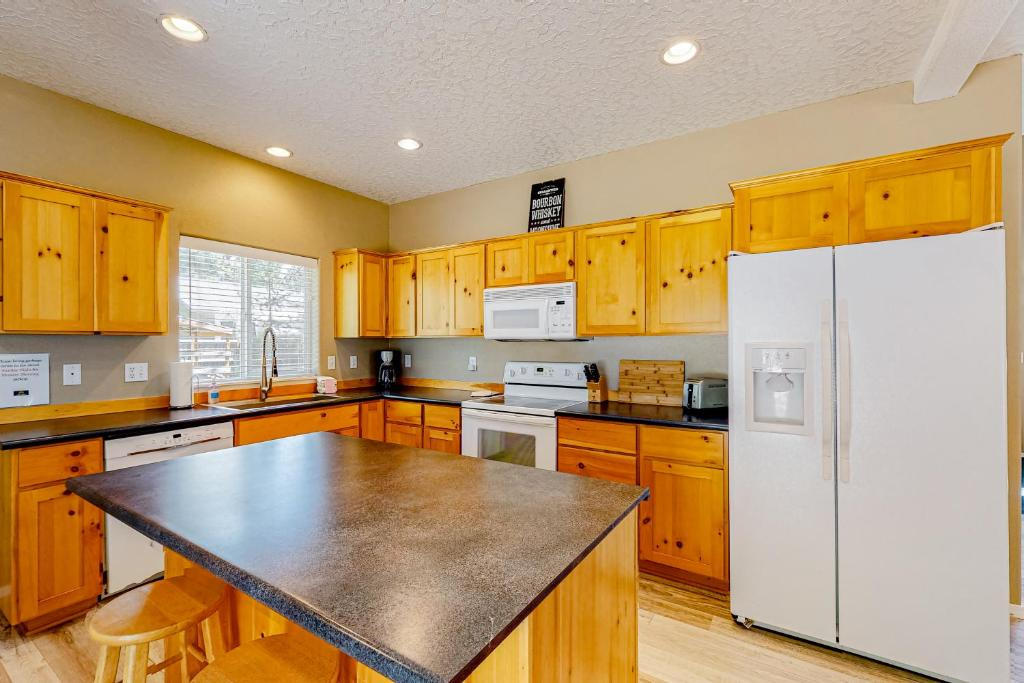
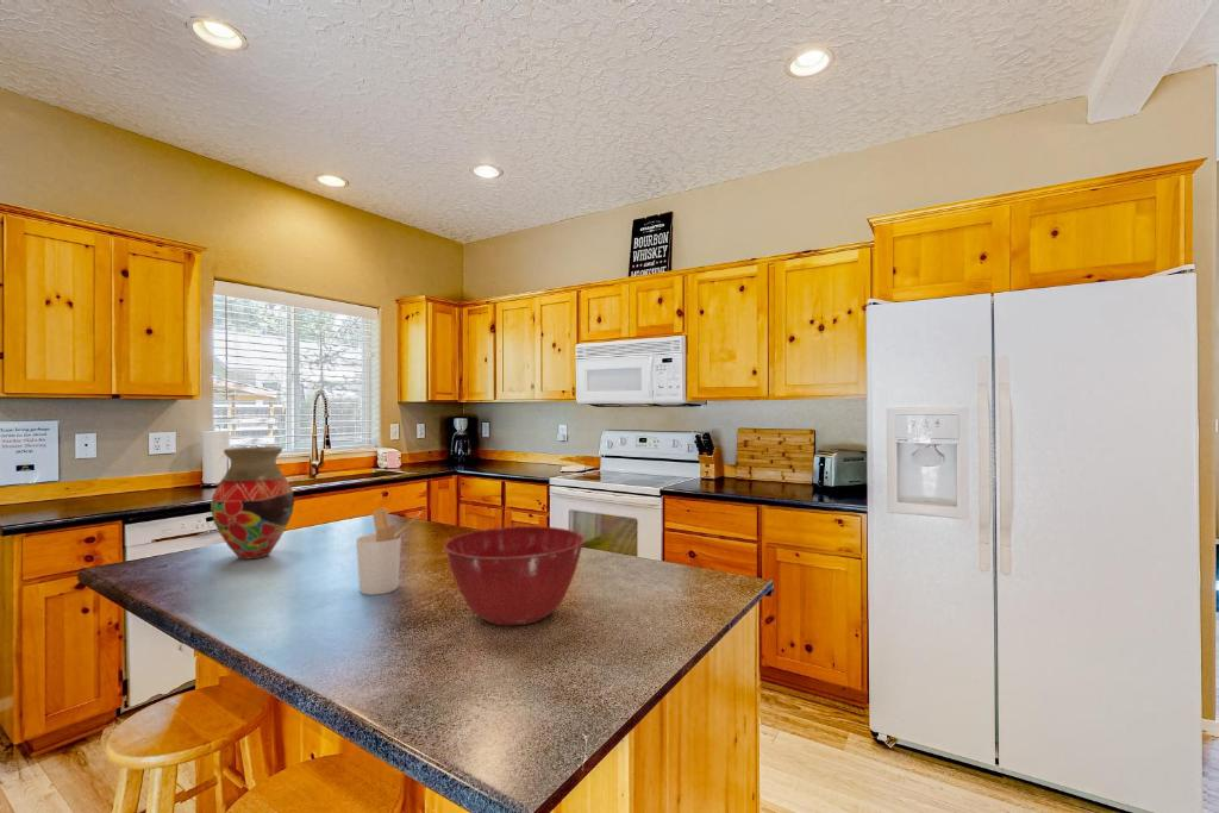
+ utensil holder (390, 549)
+ vase (254, 501)
+ mixing bowl (515, 575)
